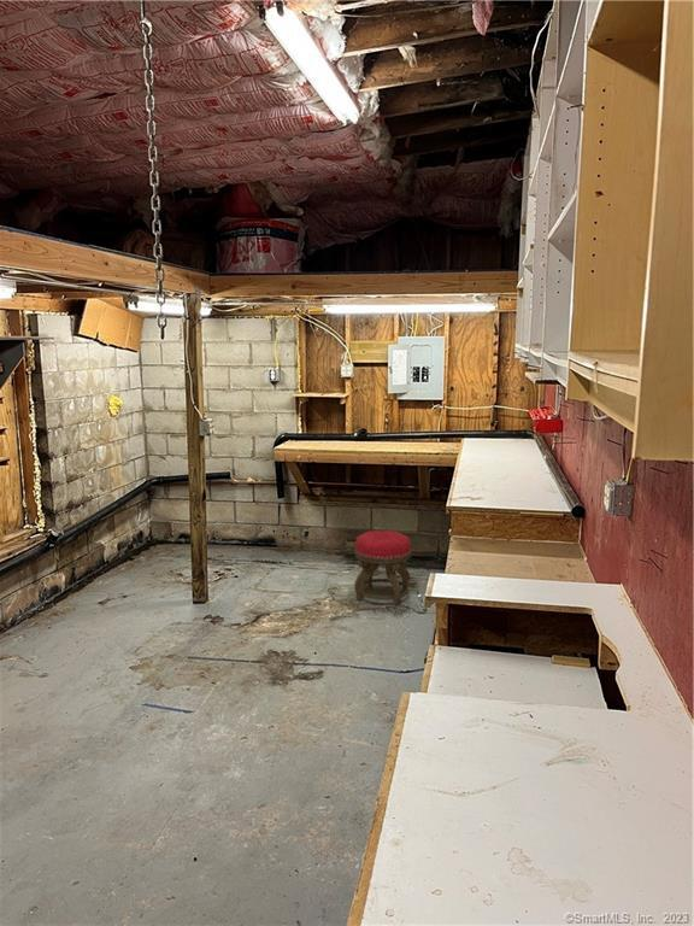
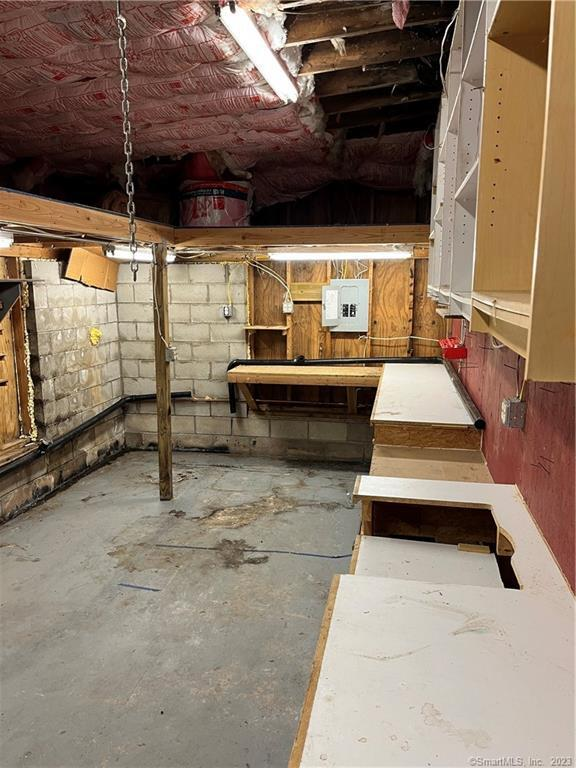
- stool (386, 565)
